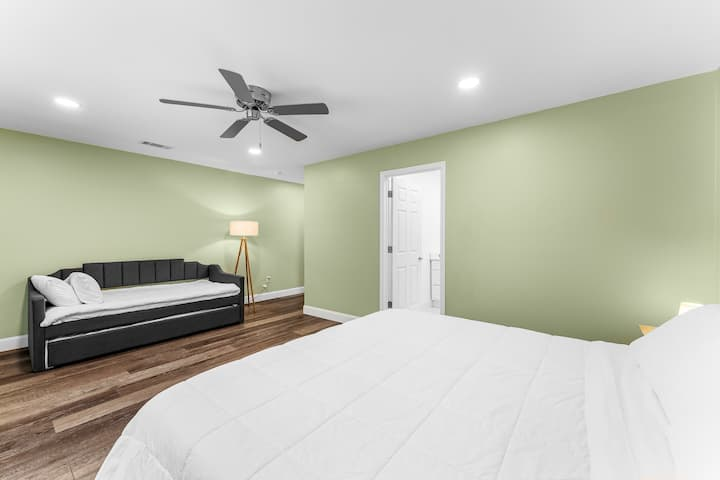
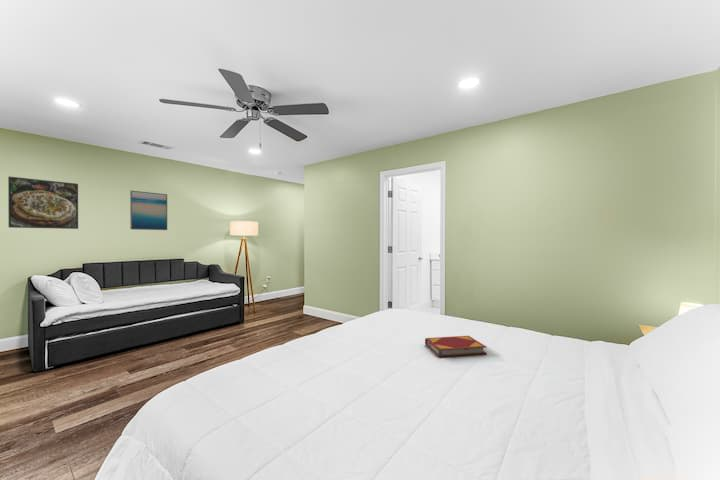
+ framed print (45, 204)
+ wall art (149, 211)
+ hardback book (454, 345)
